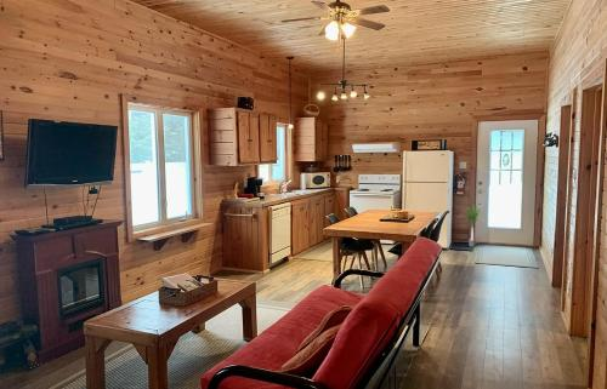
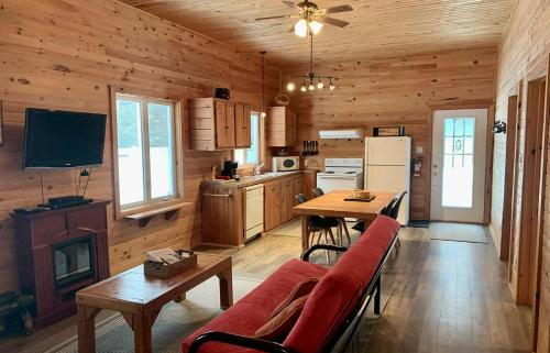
- potted plant (472, 223)
